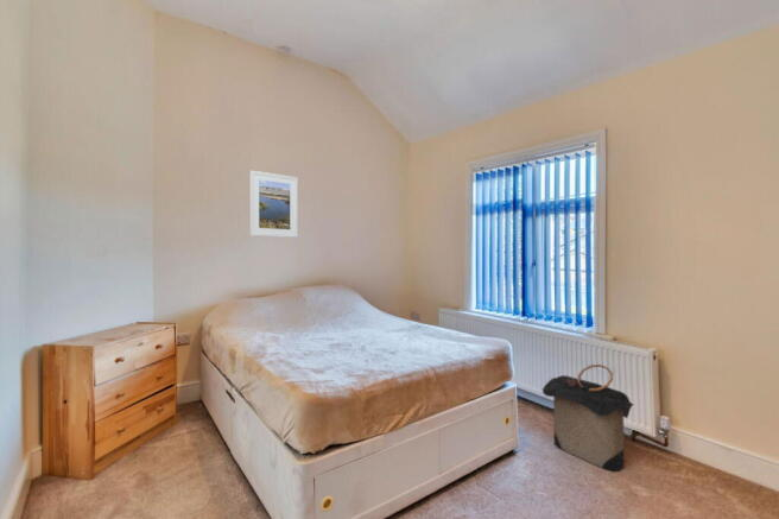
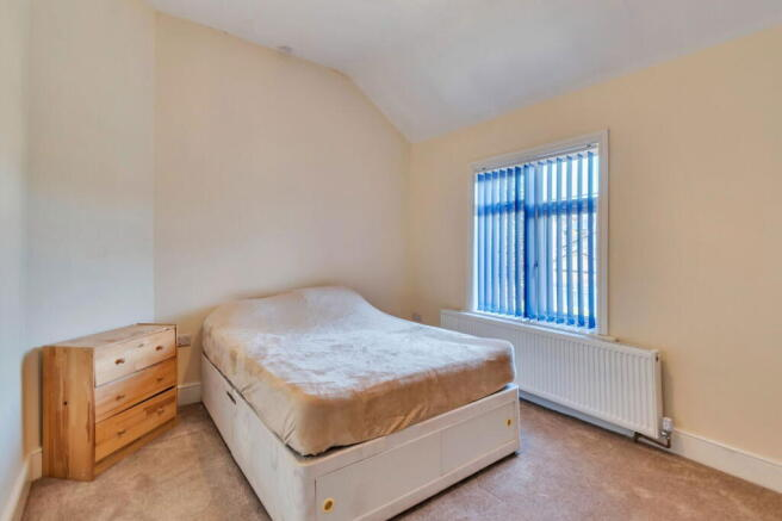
- laundry hamper (584, 409)
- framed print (274, 204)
